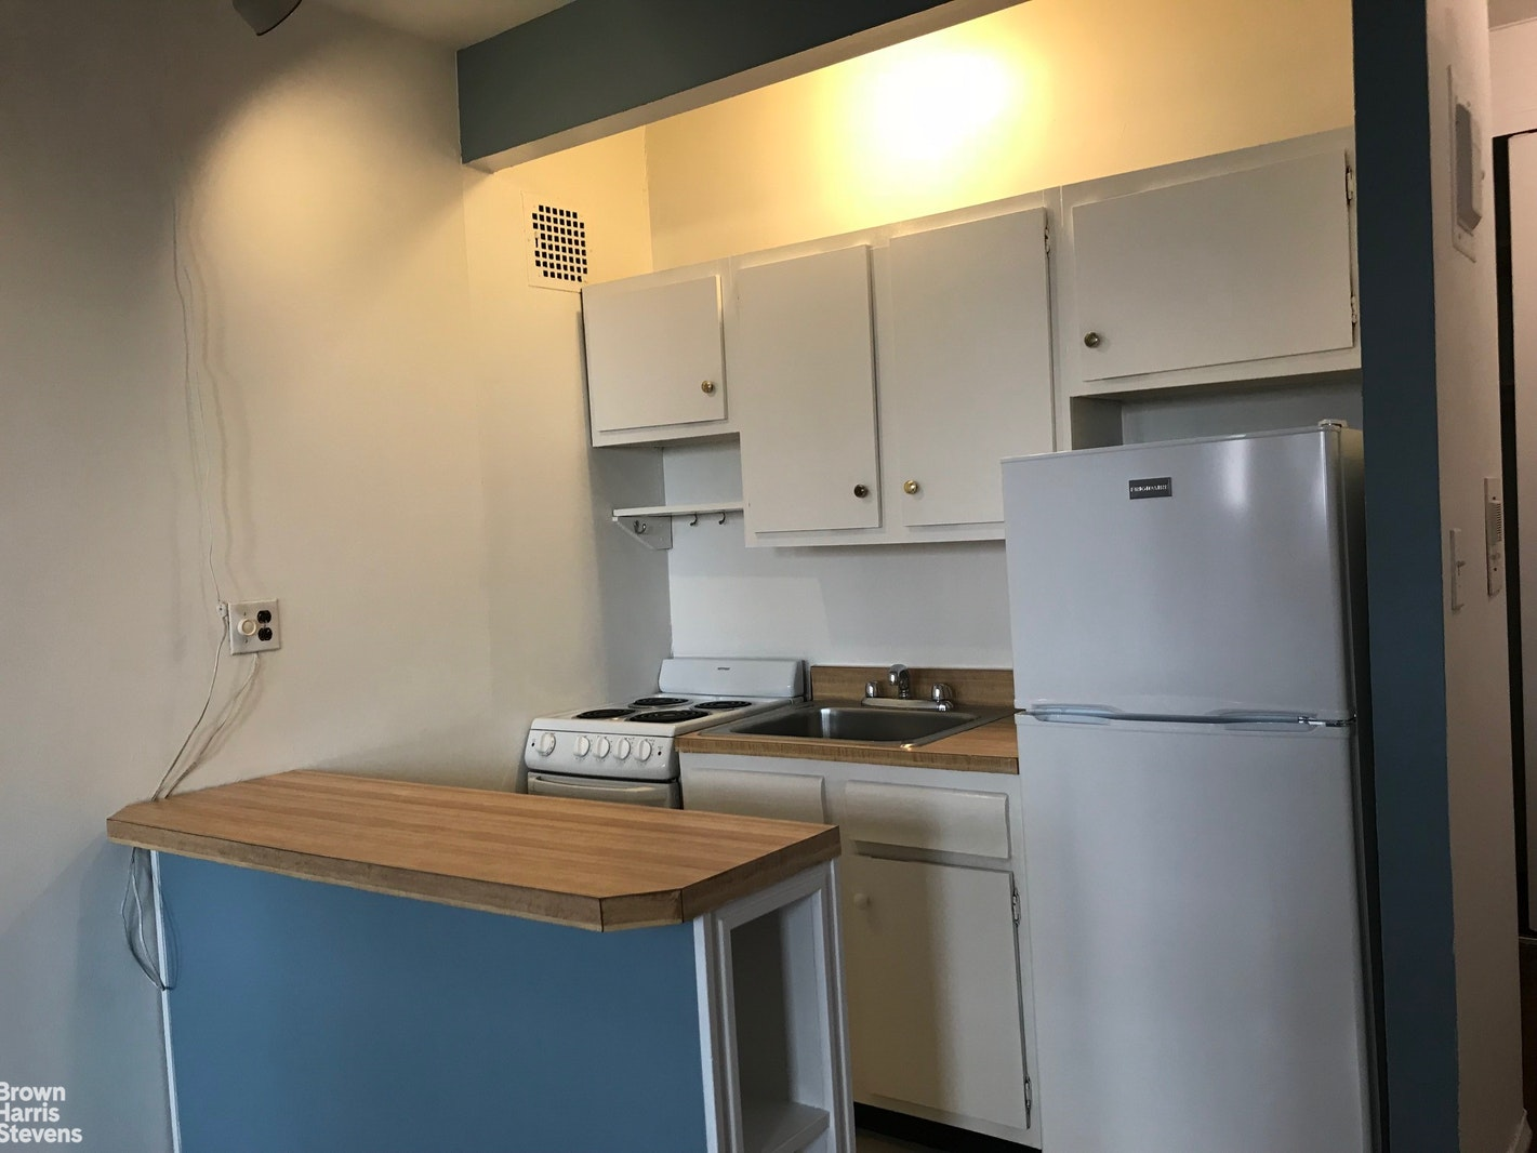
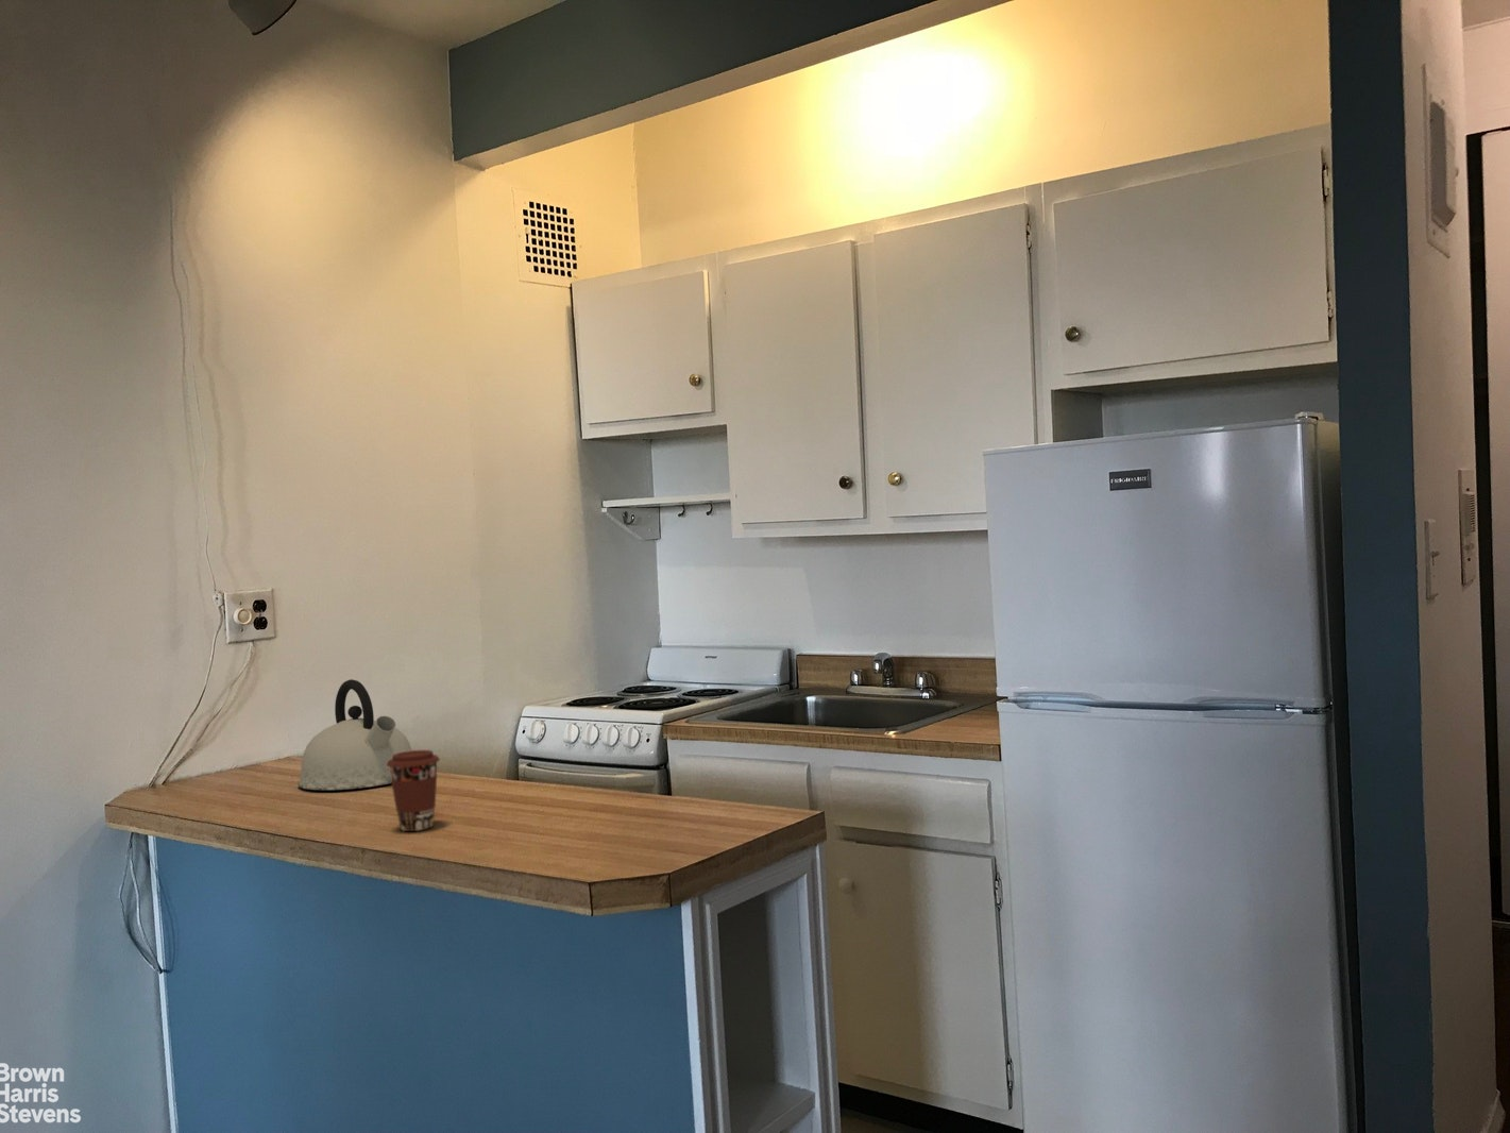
+ kettle (358, 730)
+ coffee cup (414, 790)
